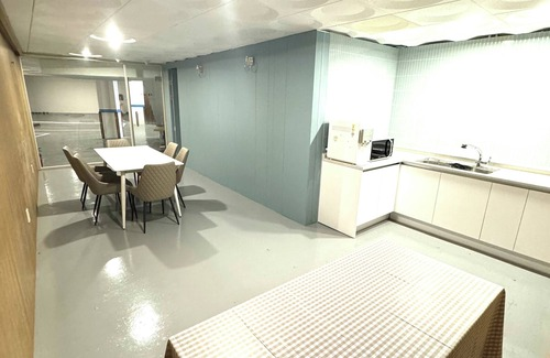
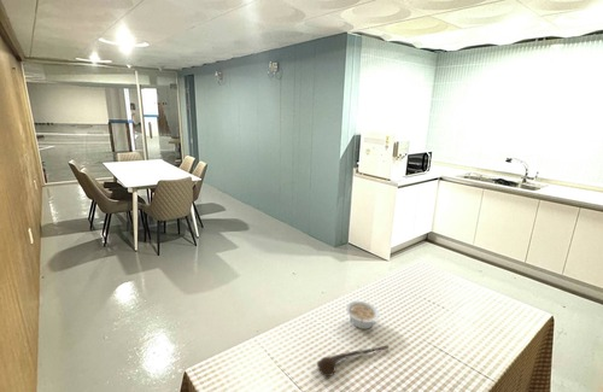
+ spoon (356, 353)
+ legume (362, 315)
